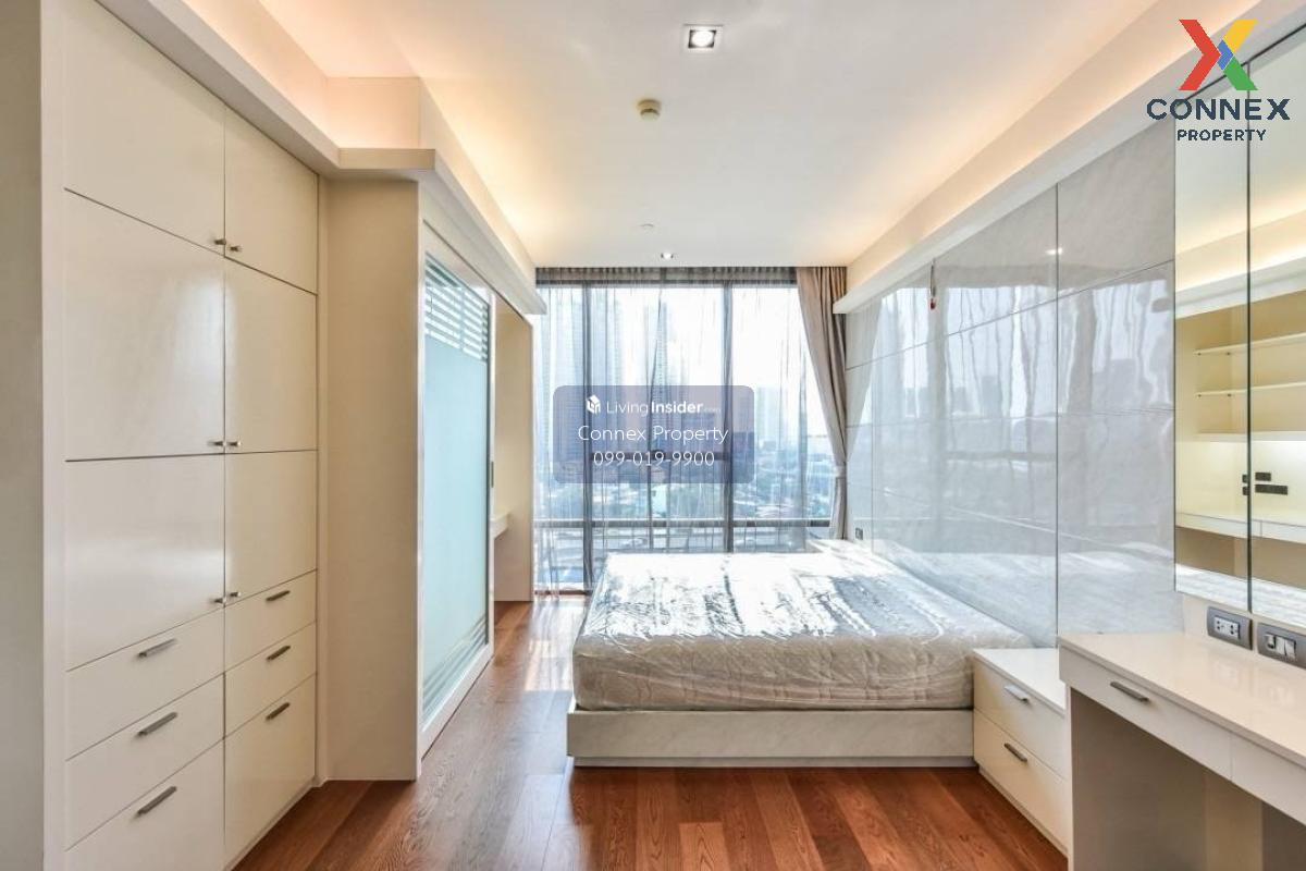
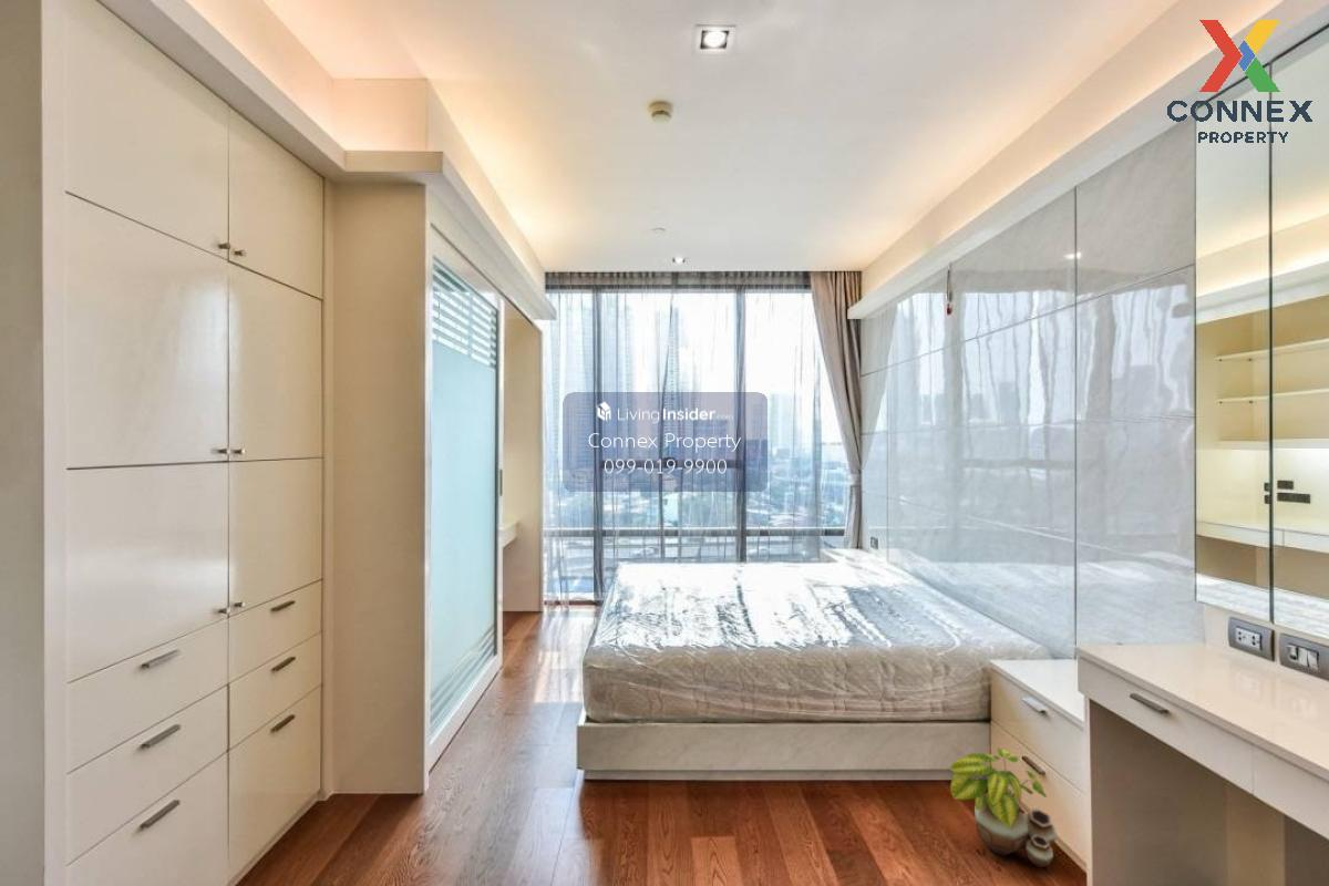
+ potted plant (1007, 803)
